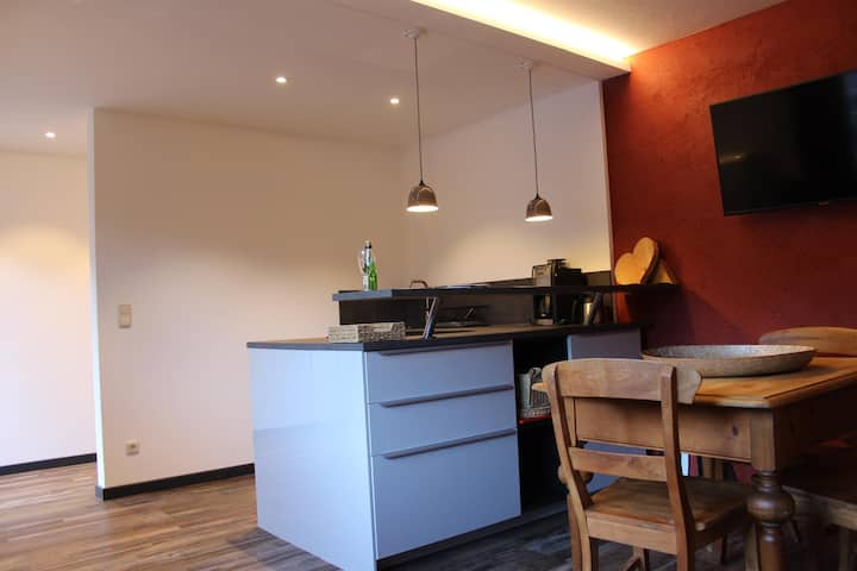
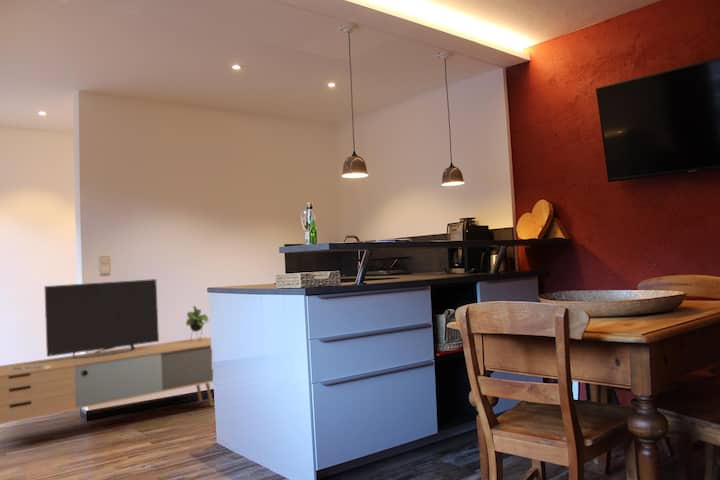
+ media console (107, 352)
